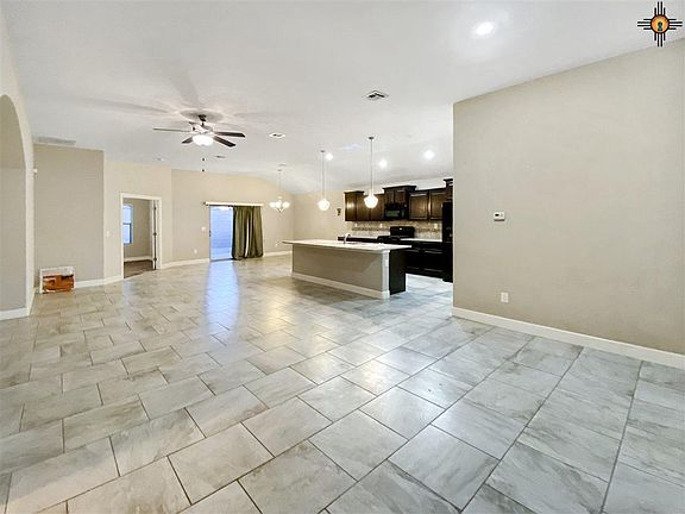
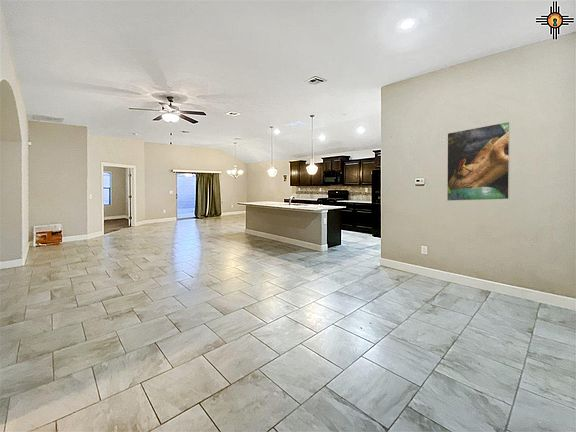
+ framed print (476, 164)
